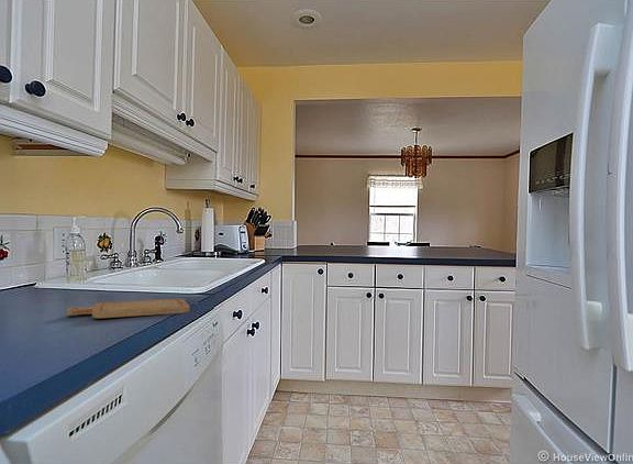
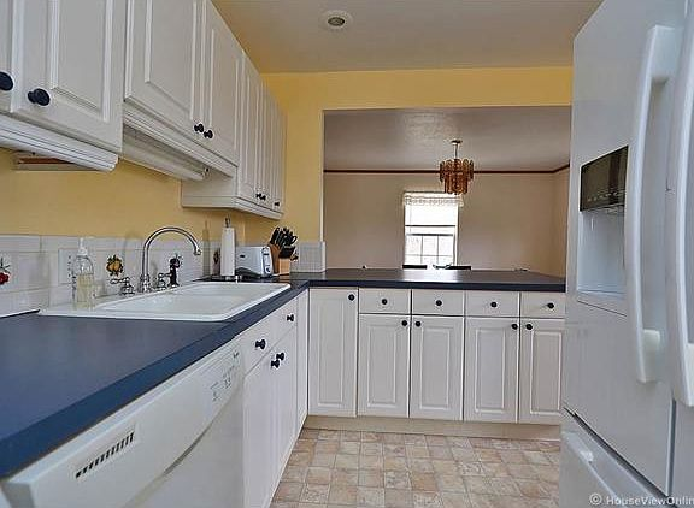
- chopping board (130, 308)
